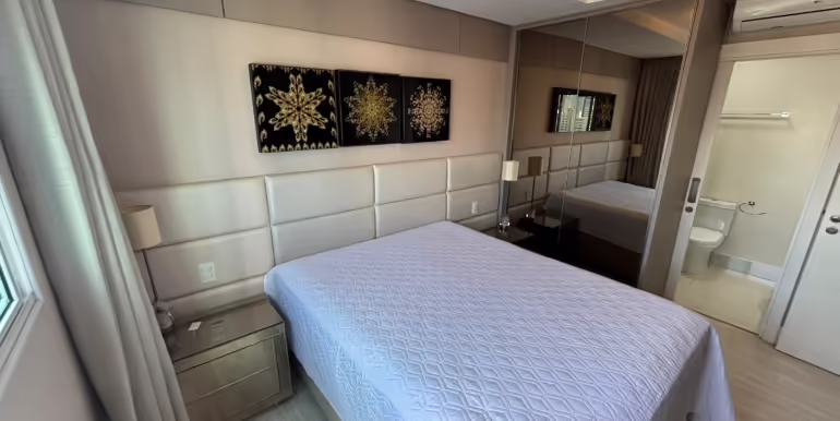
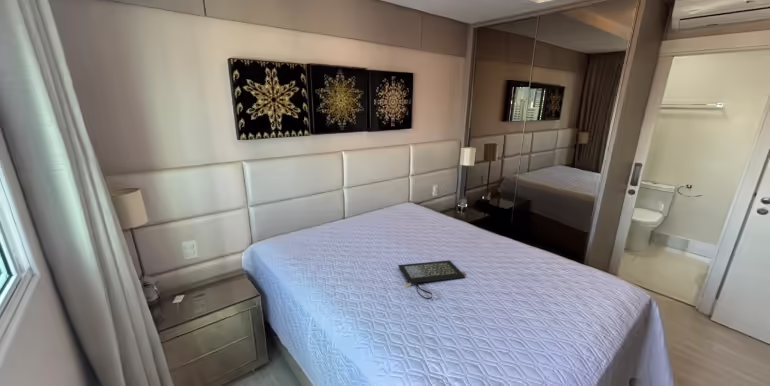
+ clutch bag (428, 271)
